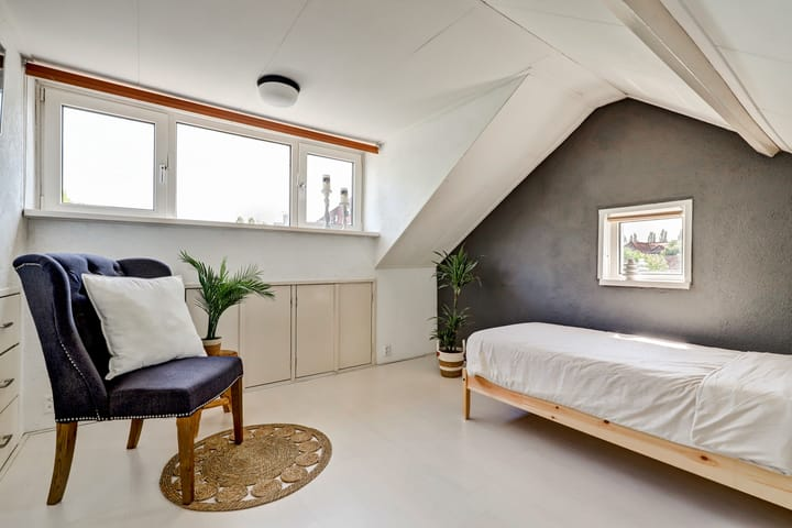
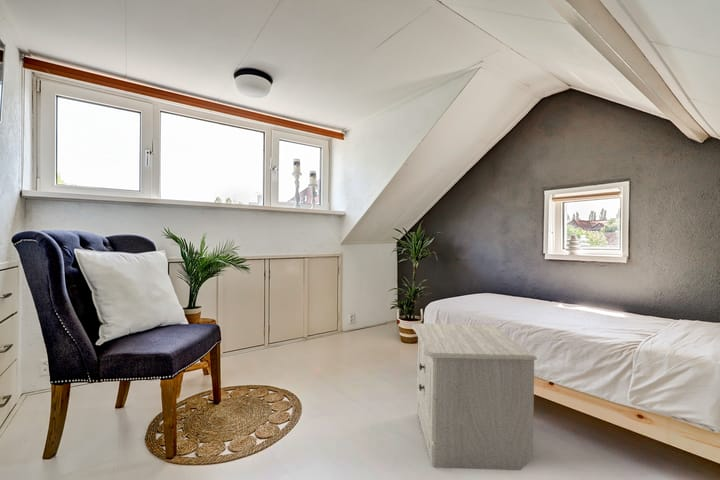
+ nightstand (463, 387)
